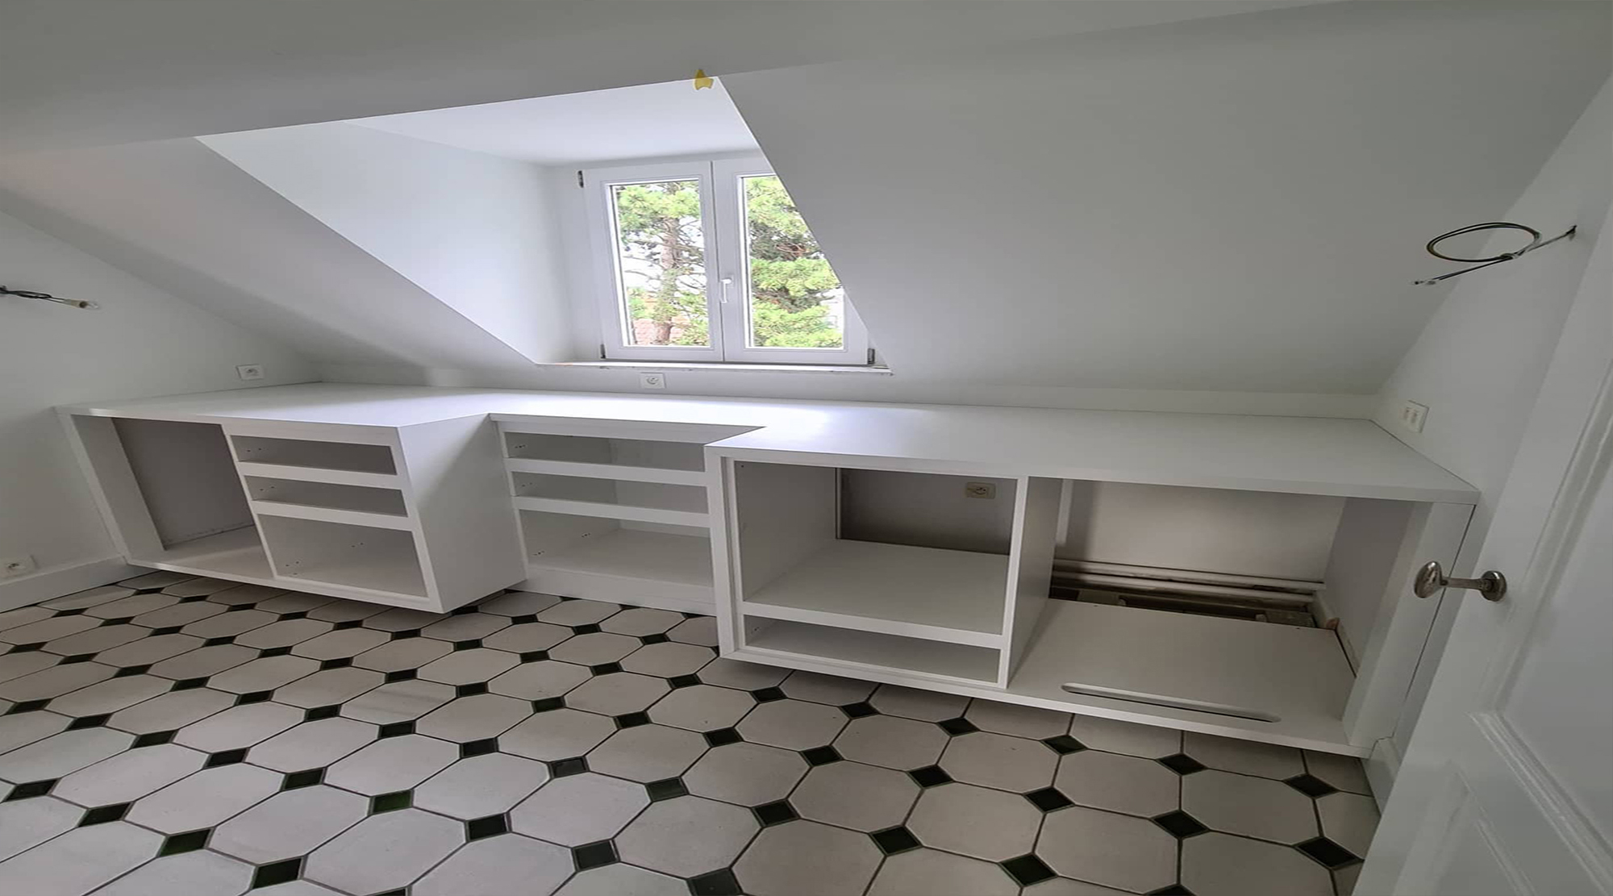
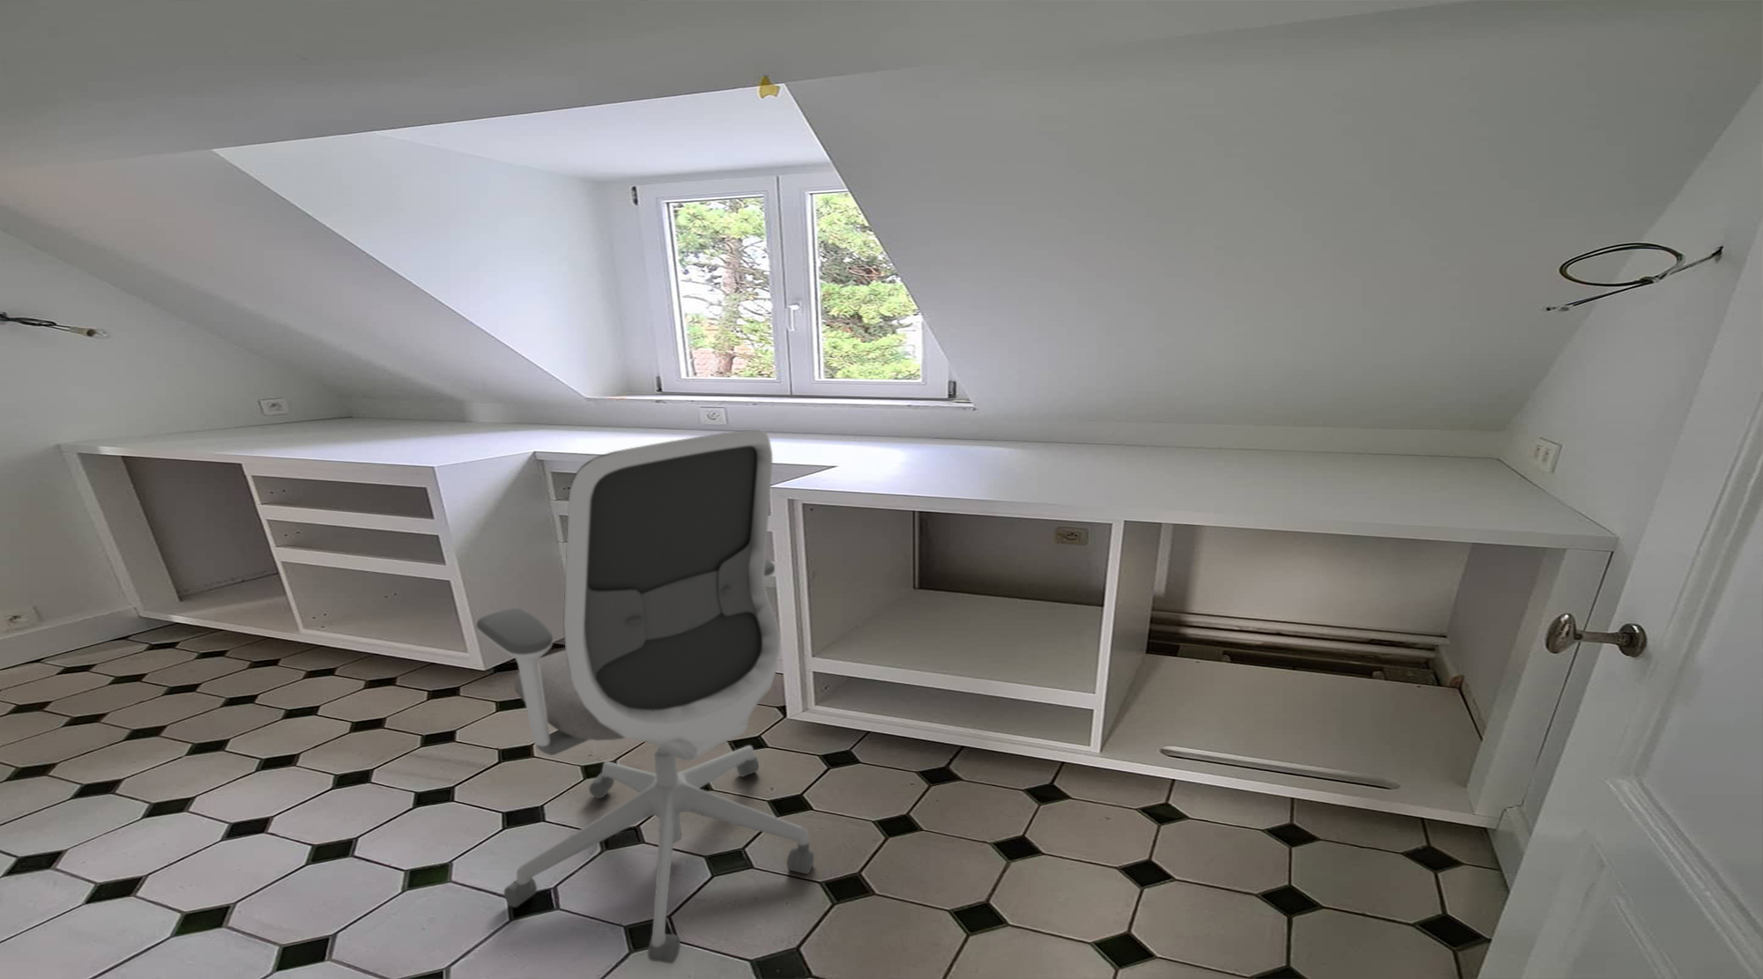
+ office chair (646, 657)
